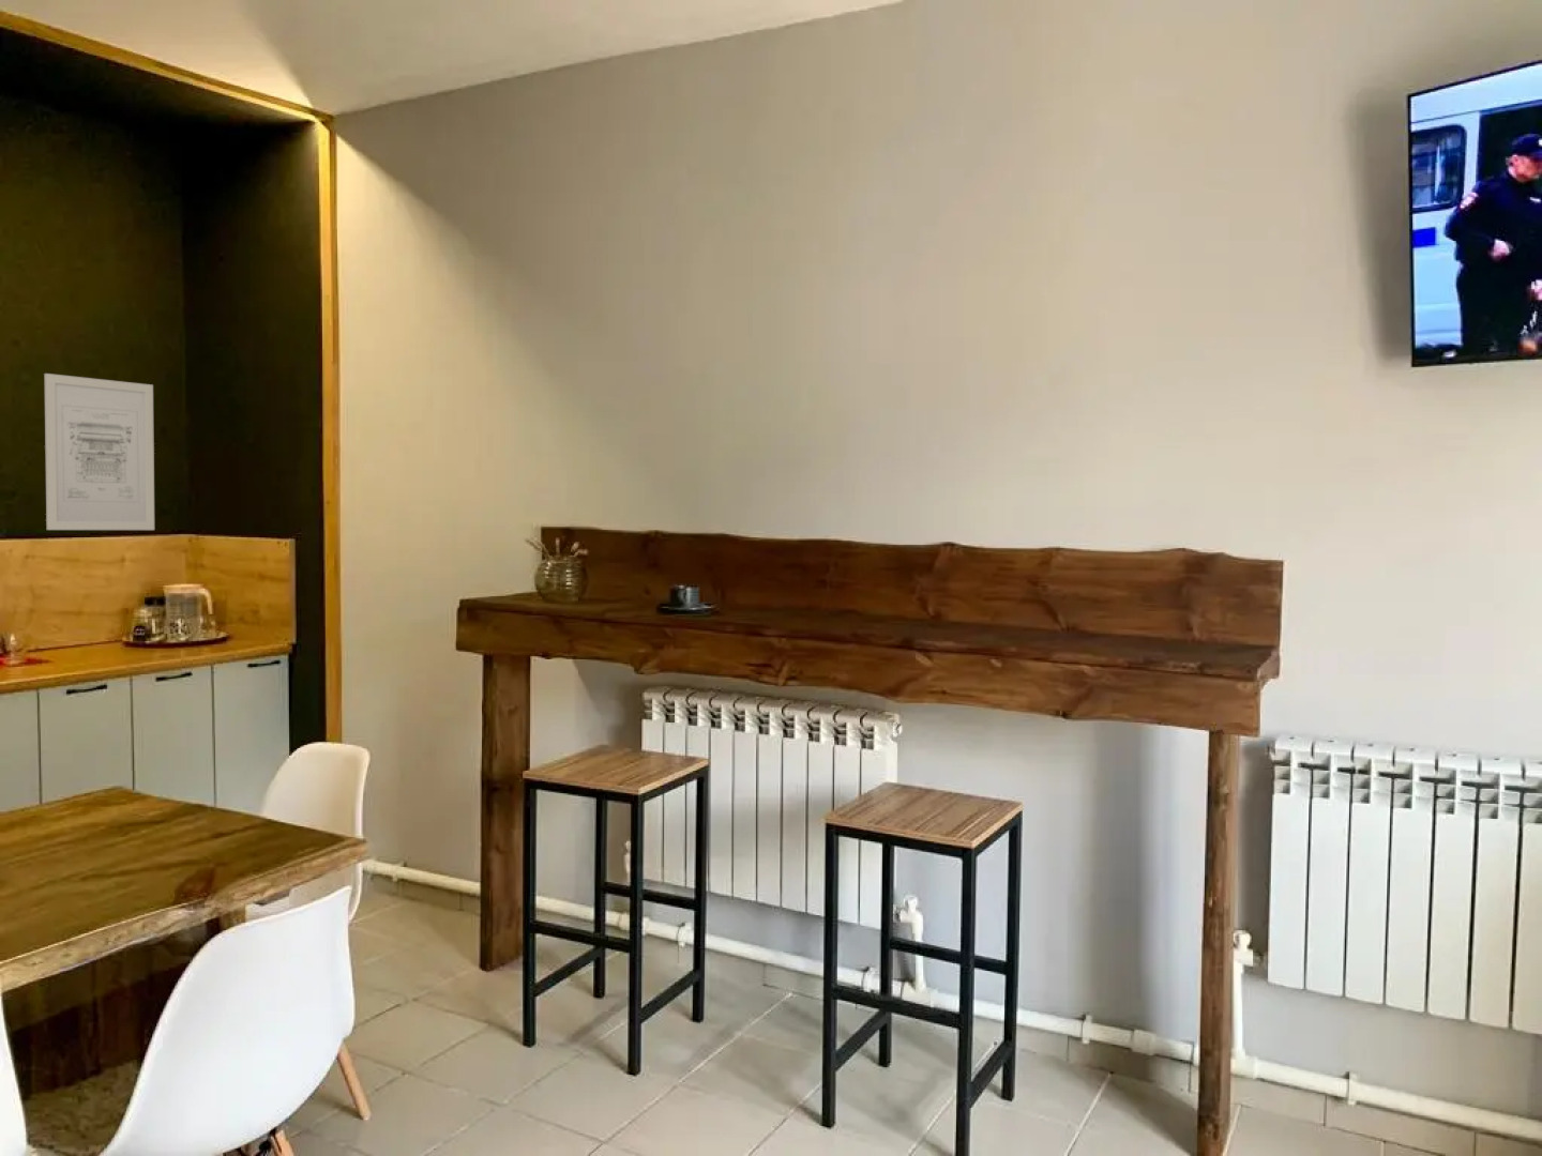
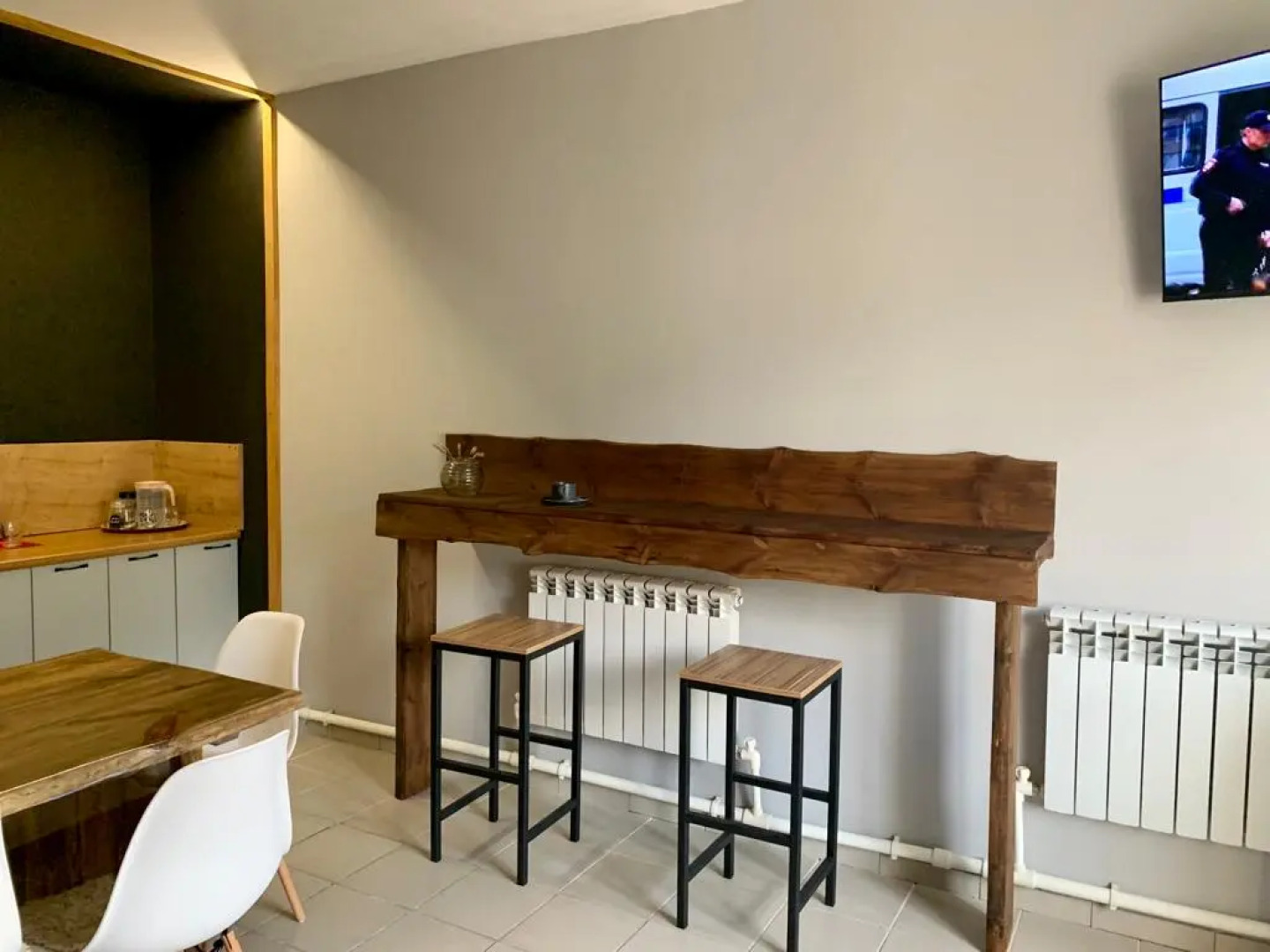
- wall art (101, 455)
